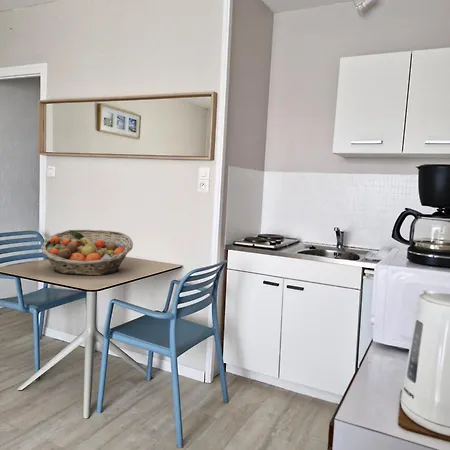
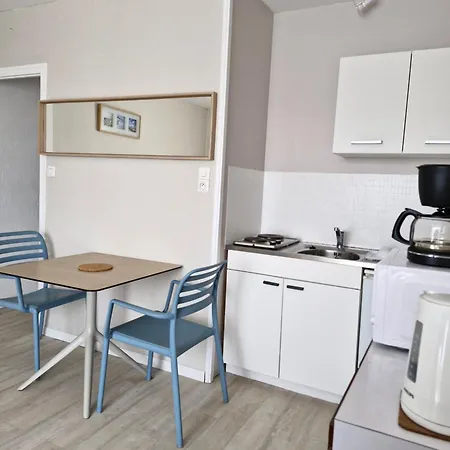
- fruit basket (87, 251)
